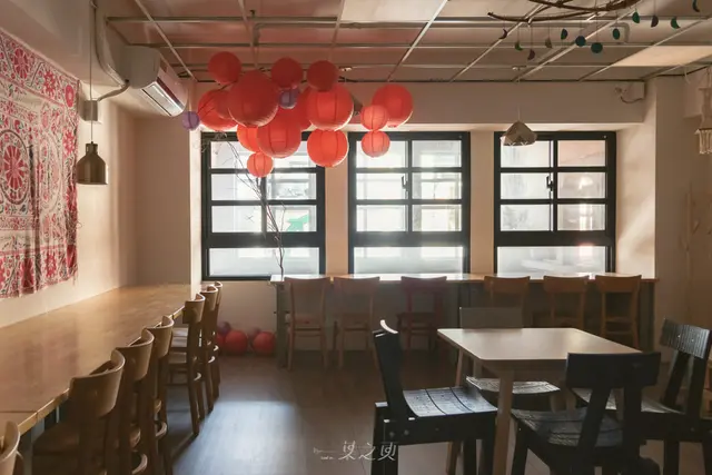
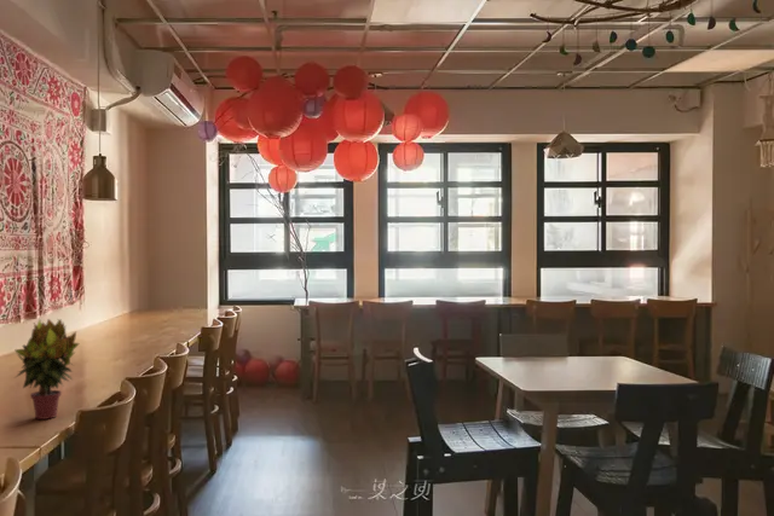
+ potted plant (46, 367)
